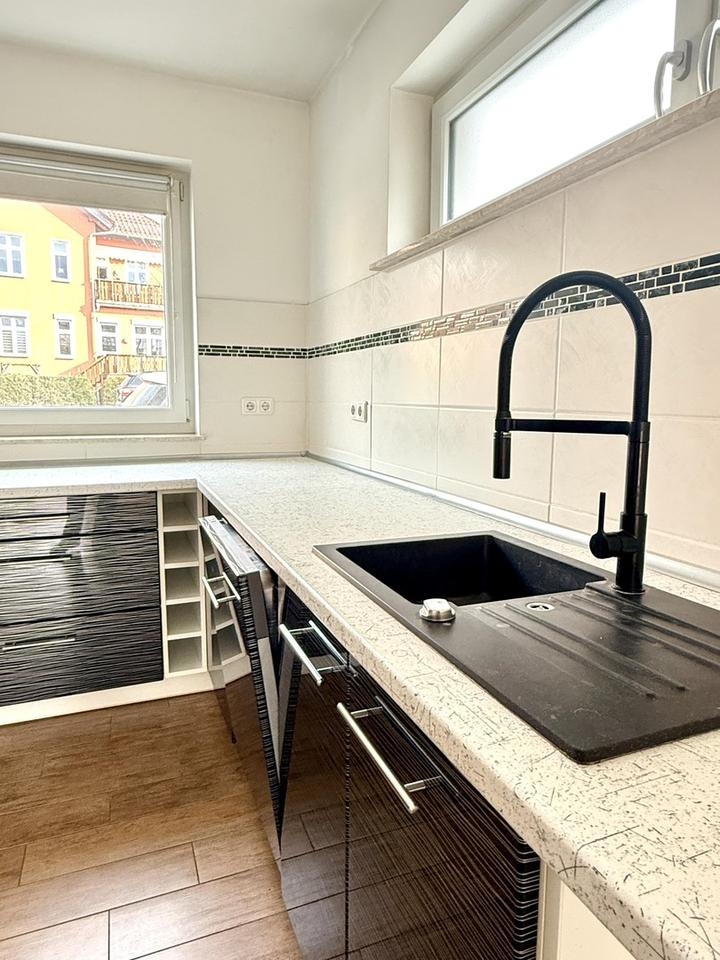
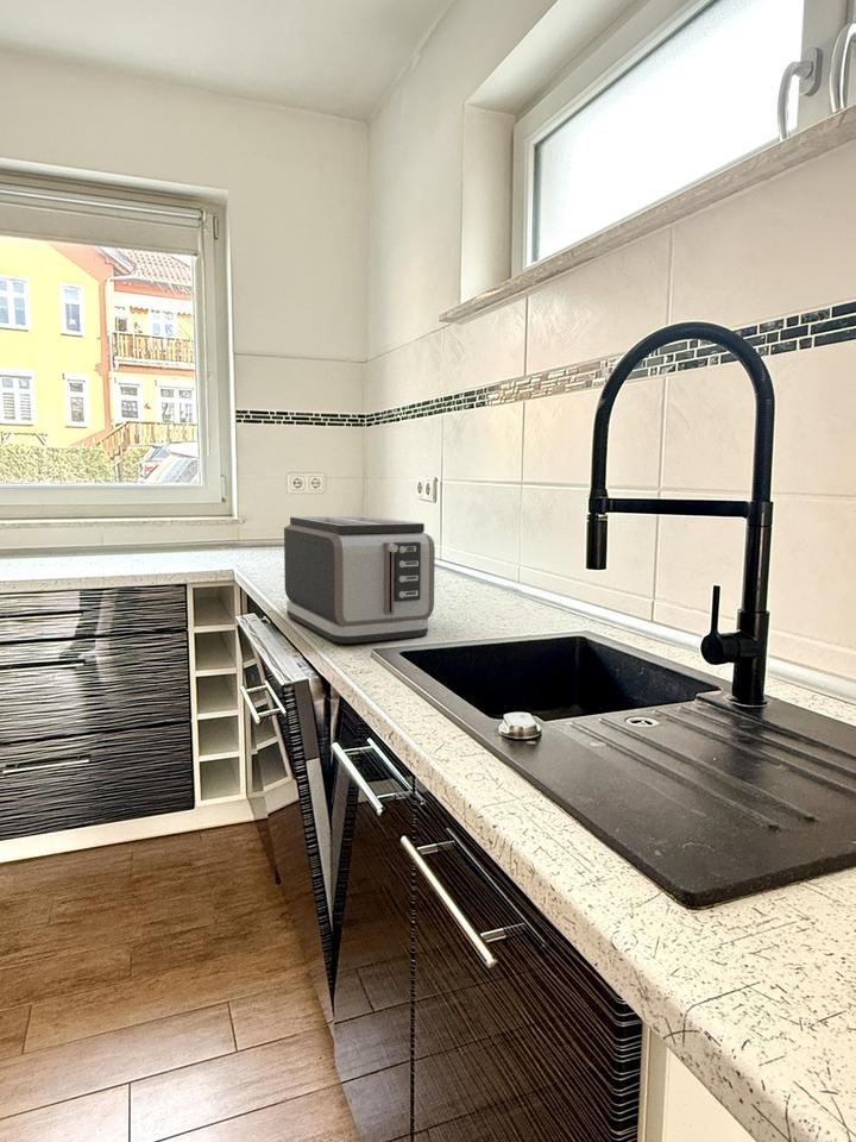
+ toaster (355, 573)
